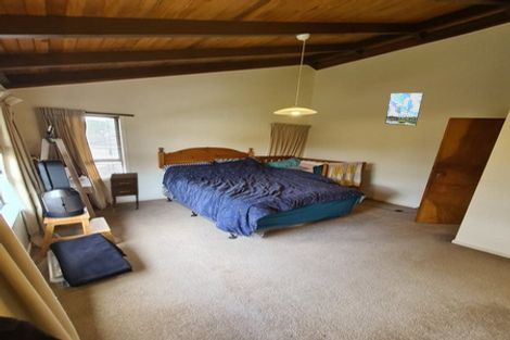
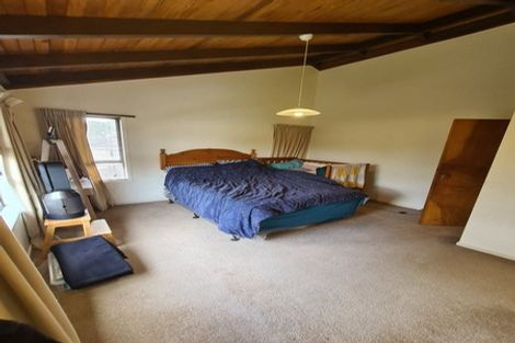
- nightstand (125, 191)
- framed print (403, 109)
